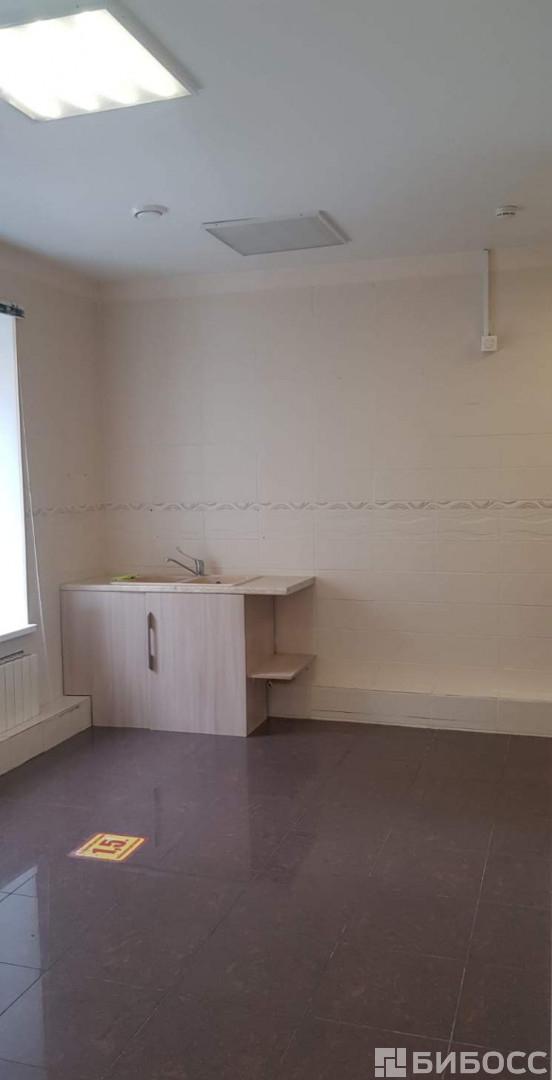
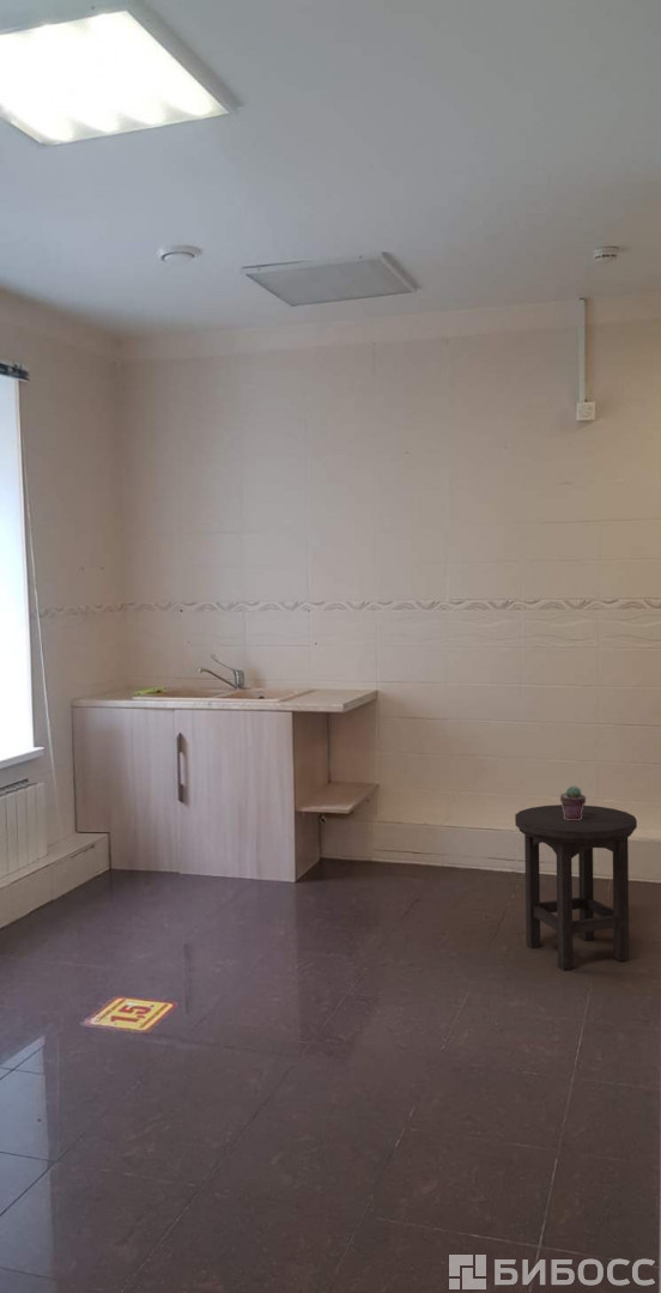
+ stool (571, 885)
+ potted succulent (572, 801)
